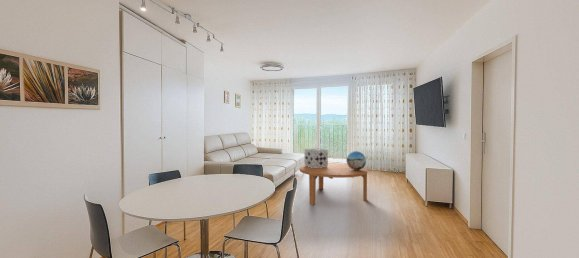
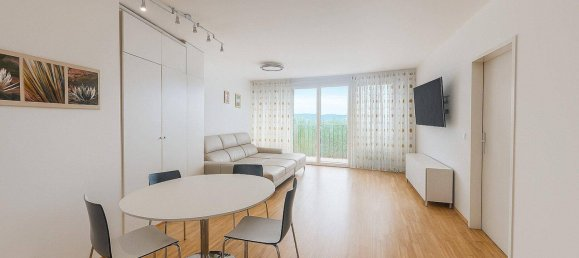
- coffee table (332, 178)
- decorative cube (316, 157)
- decorative globe (356, 160)
